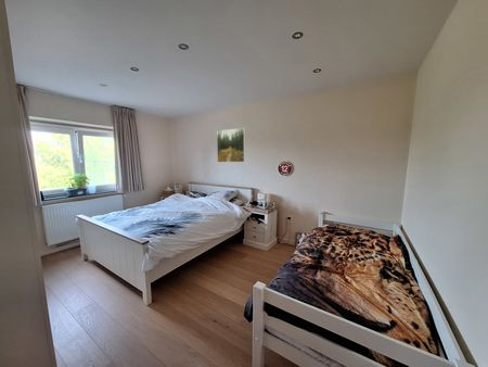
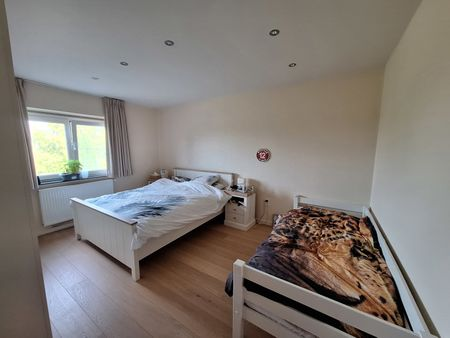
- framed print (230, 145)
